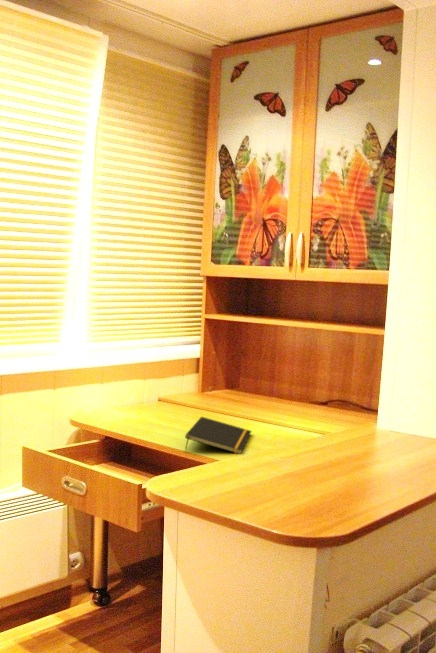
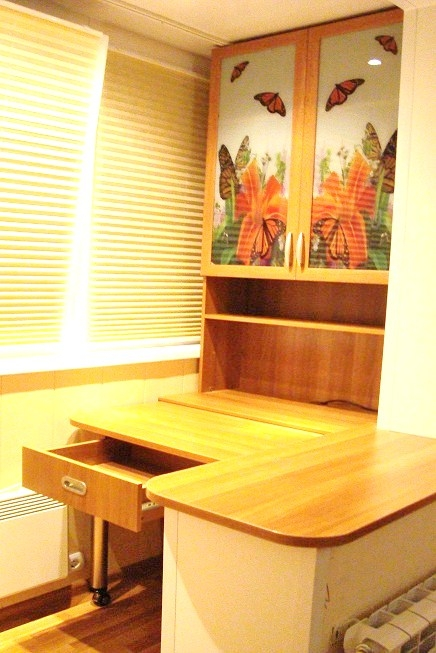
- notepad (219, 434)
